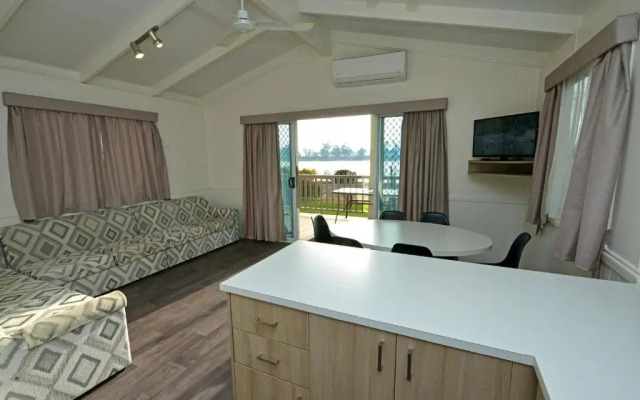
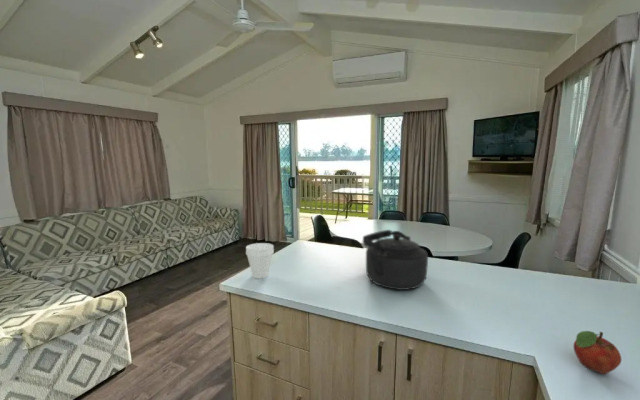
+ kettle (394, 257)
+ fruit (594, 350)
+ cup (260, 261)
